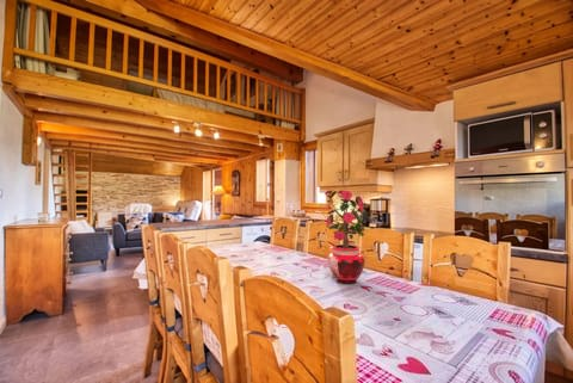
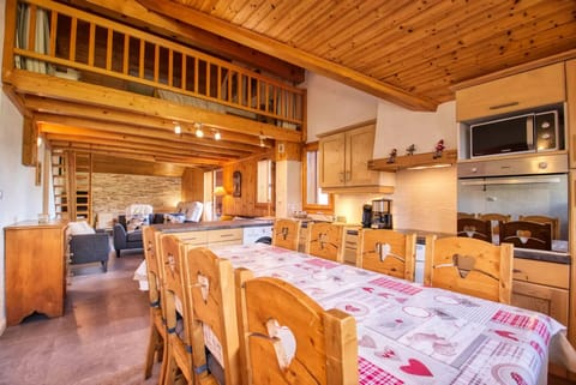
- potted flower (347, 233)
